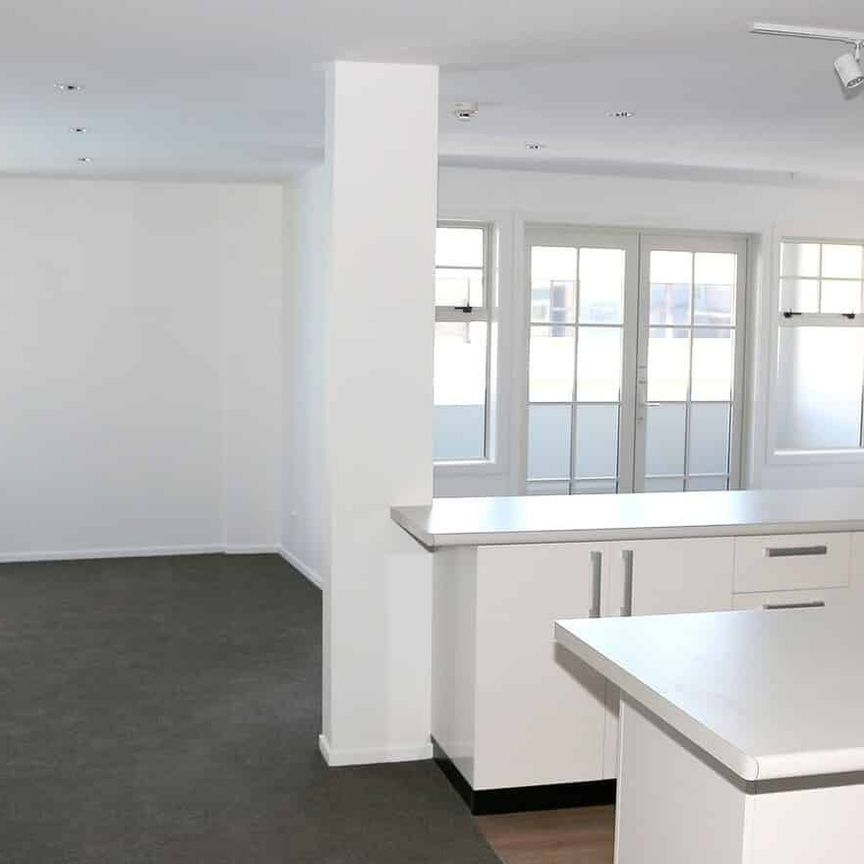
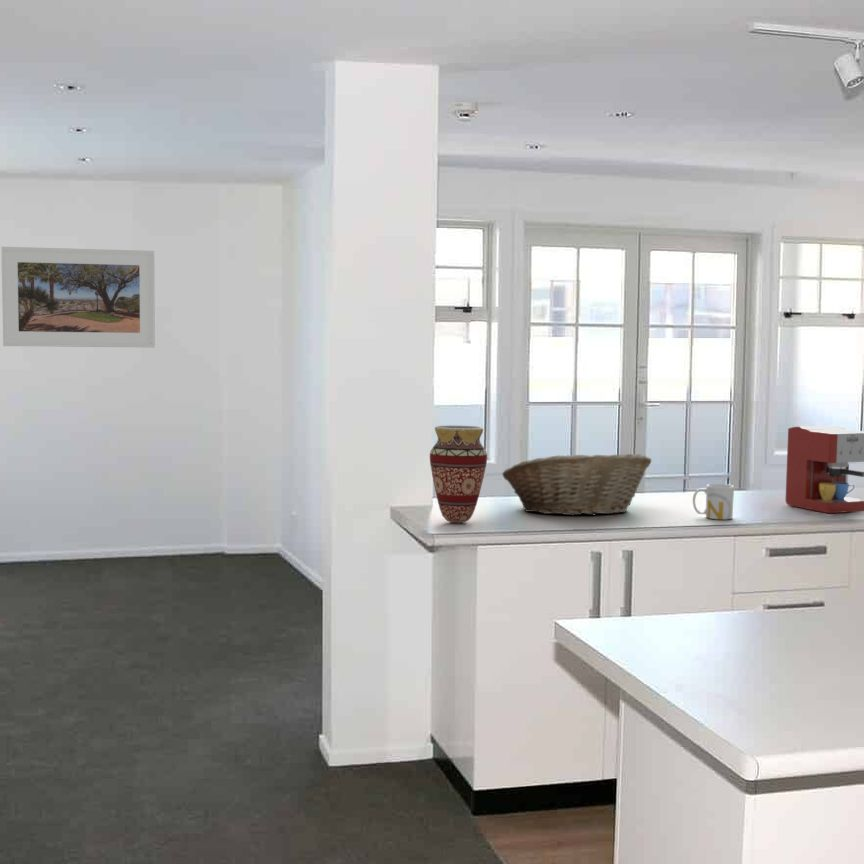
+ vase (458, 474)
+ fruit basket (577, 479)
+ mug (715, 501)
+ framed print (79, 298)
+ coffee maker (827, 467)
